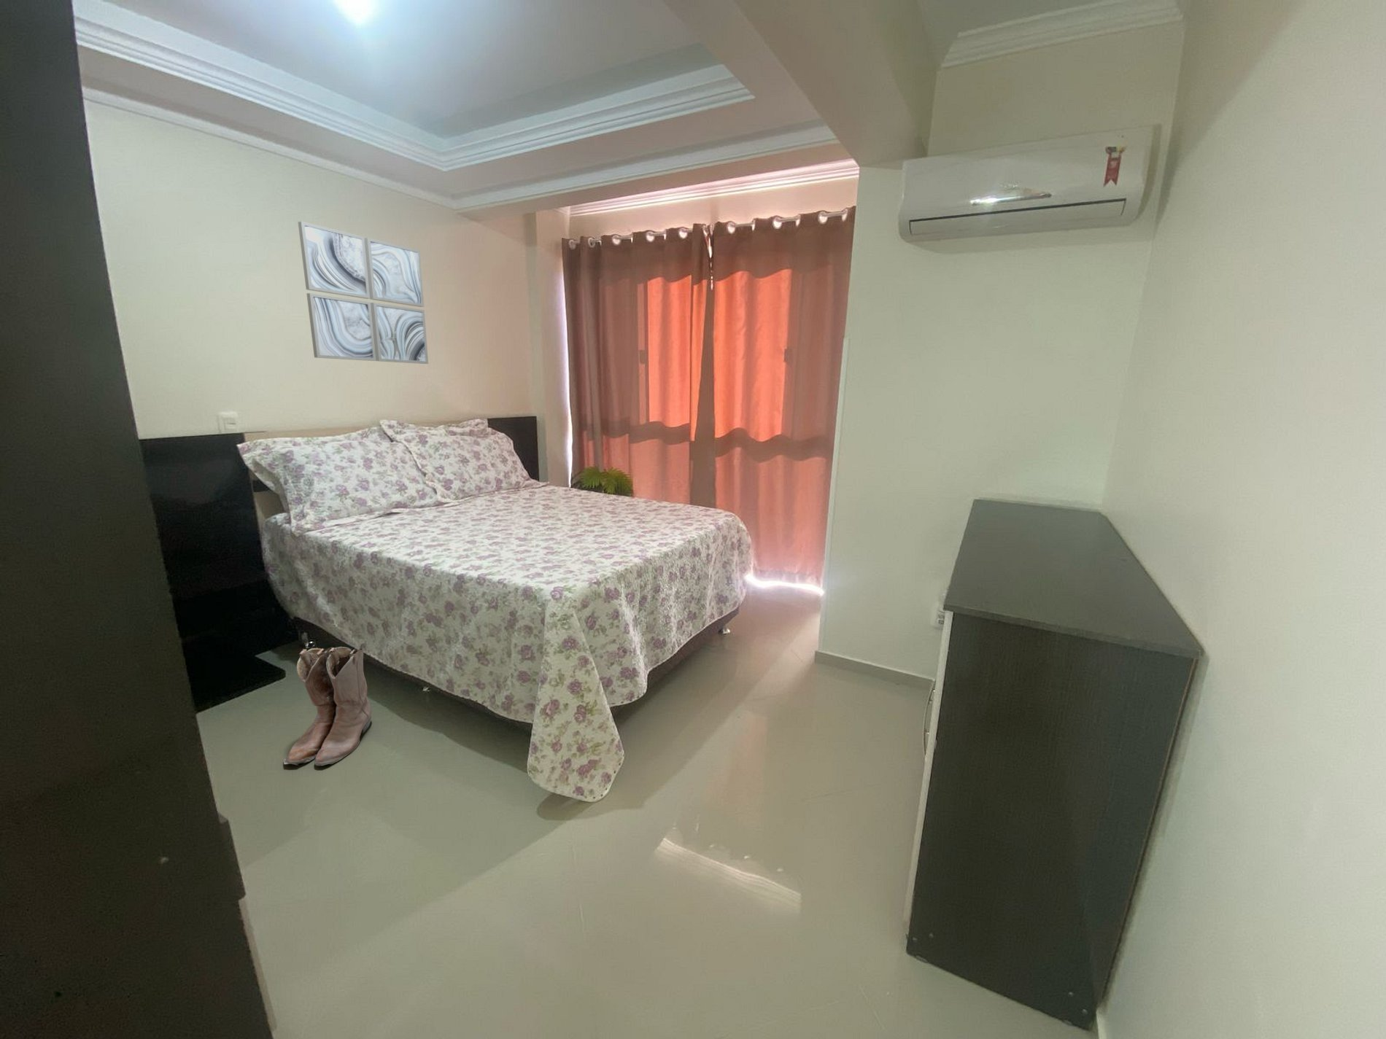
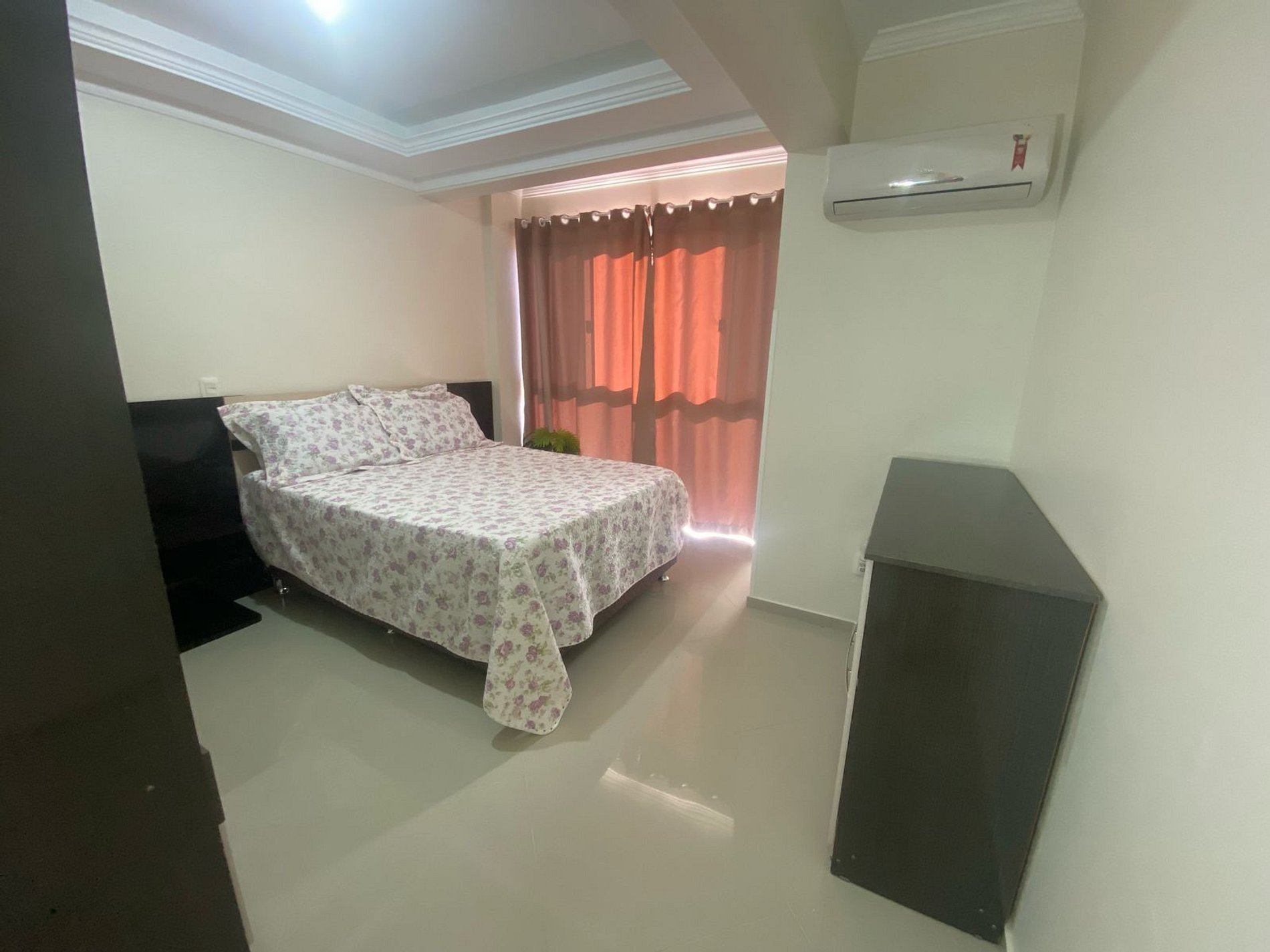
- boots (326, 700)
- wall art (370, 299)
